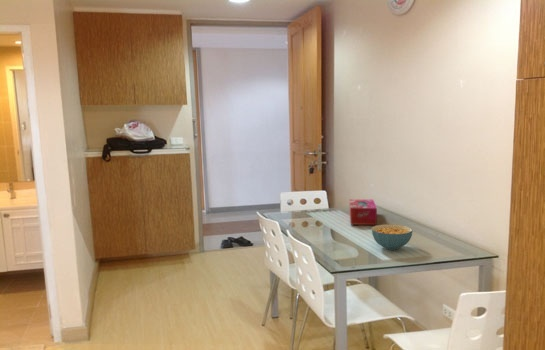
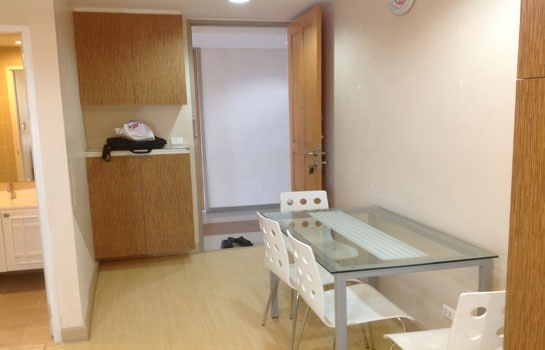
- tissue box (362, 211)
- cereal bowl (391, 238)
